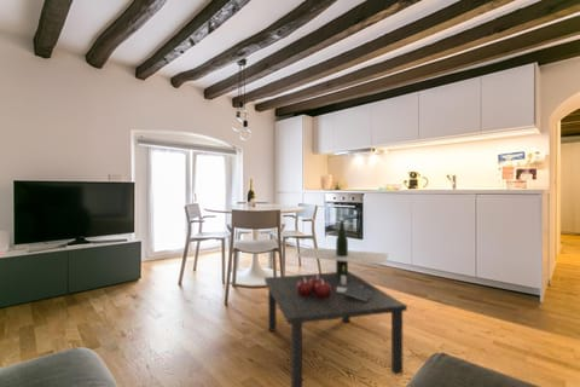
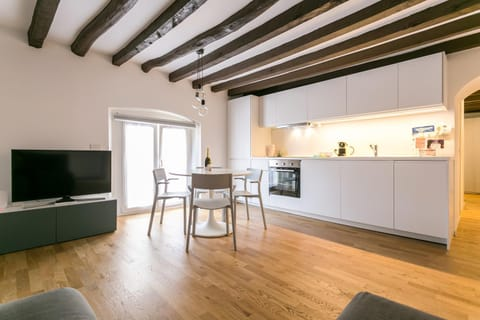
- coffee table (337, 277)
